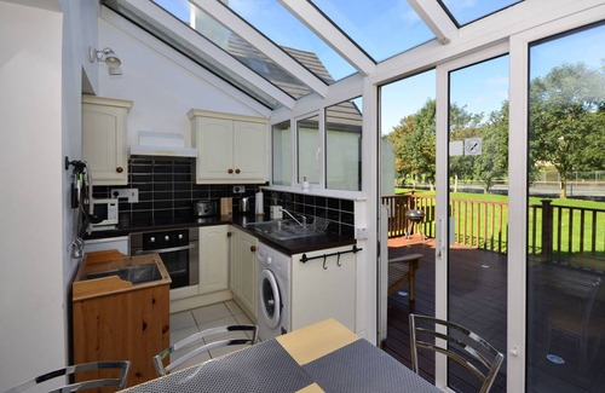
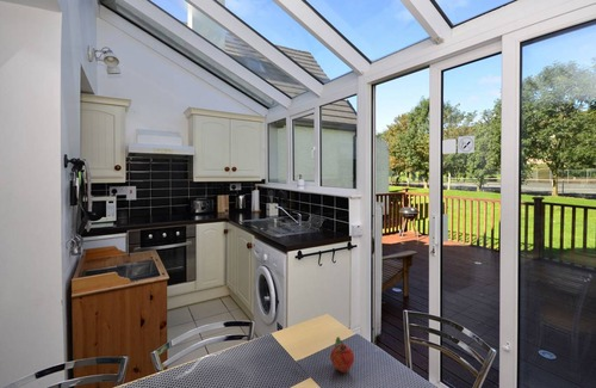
+ fruit (341, 353)
